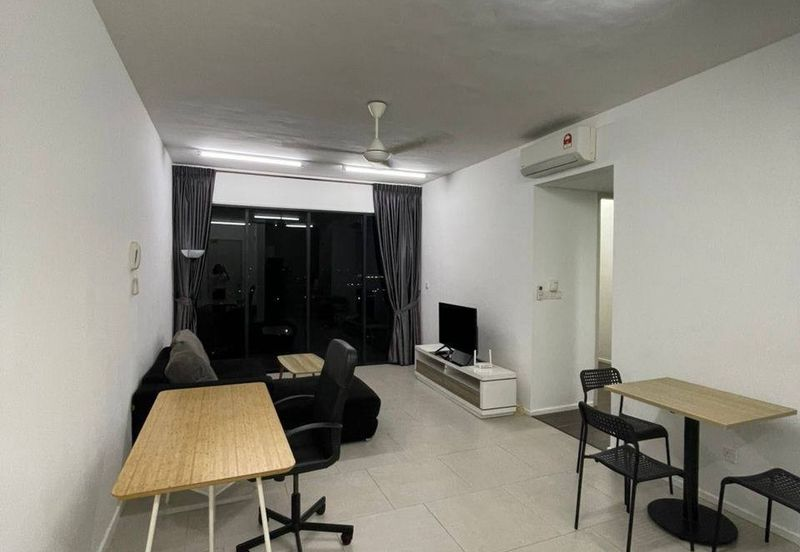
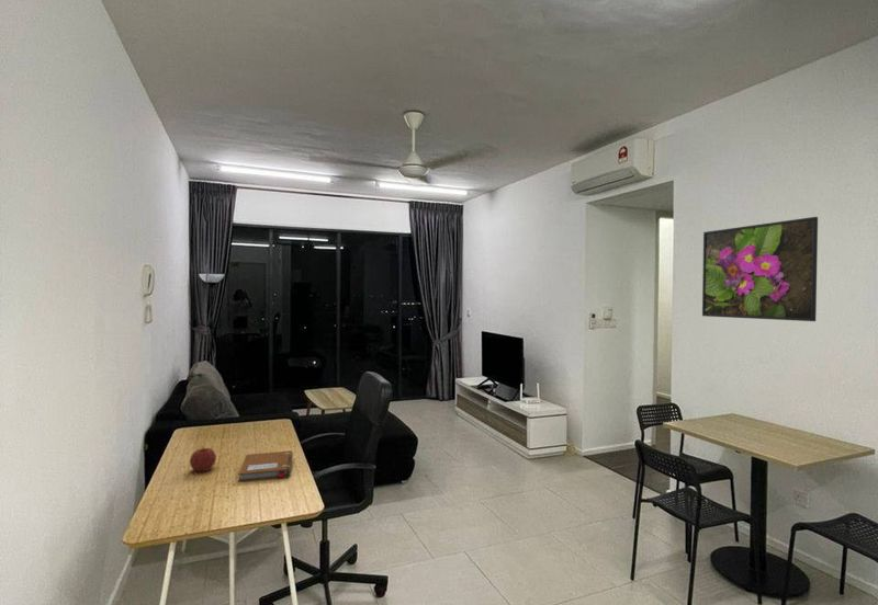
+ notebook (267, 465)
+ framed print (753, 272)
+ fruit (203, 457)
